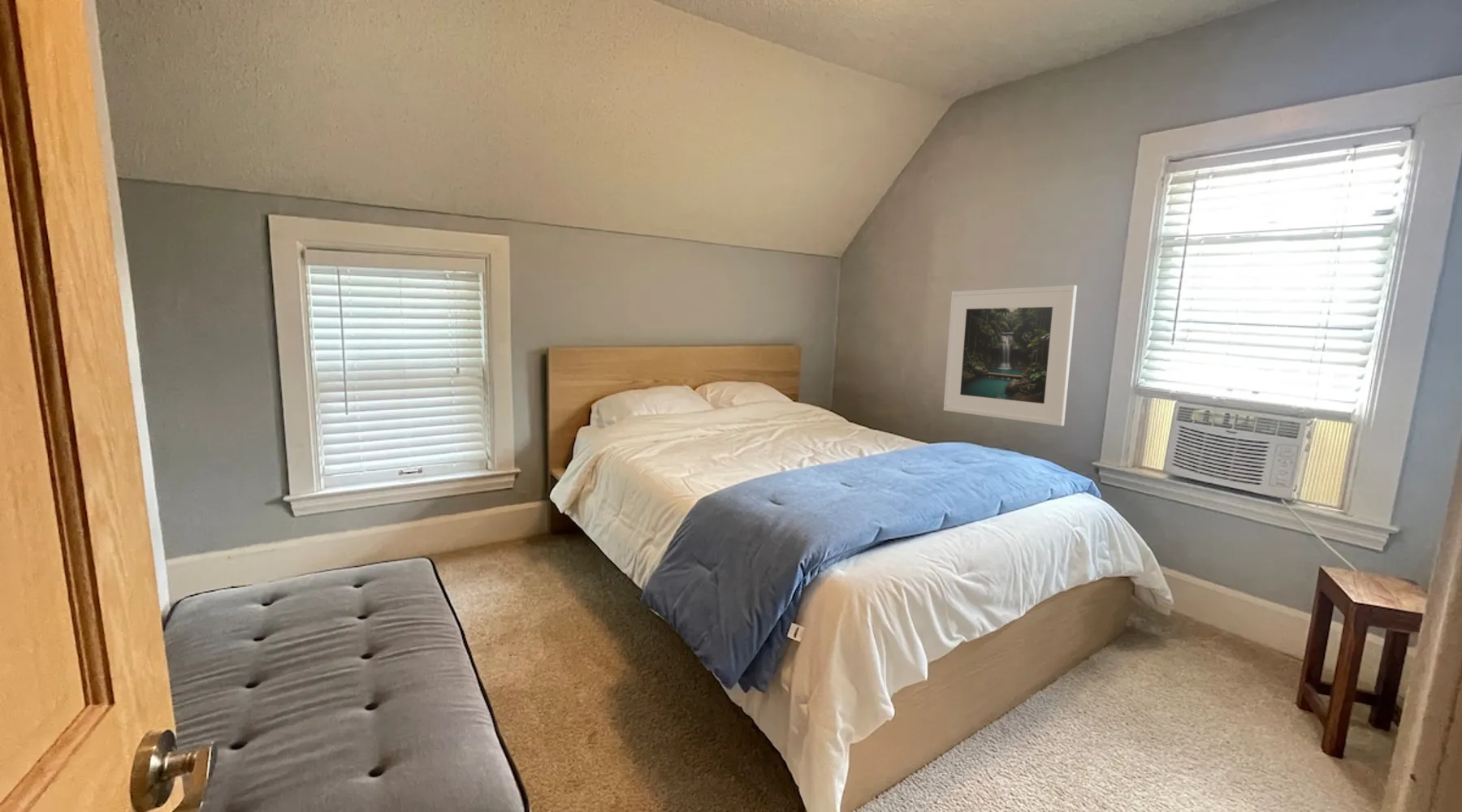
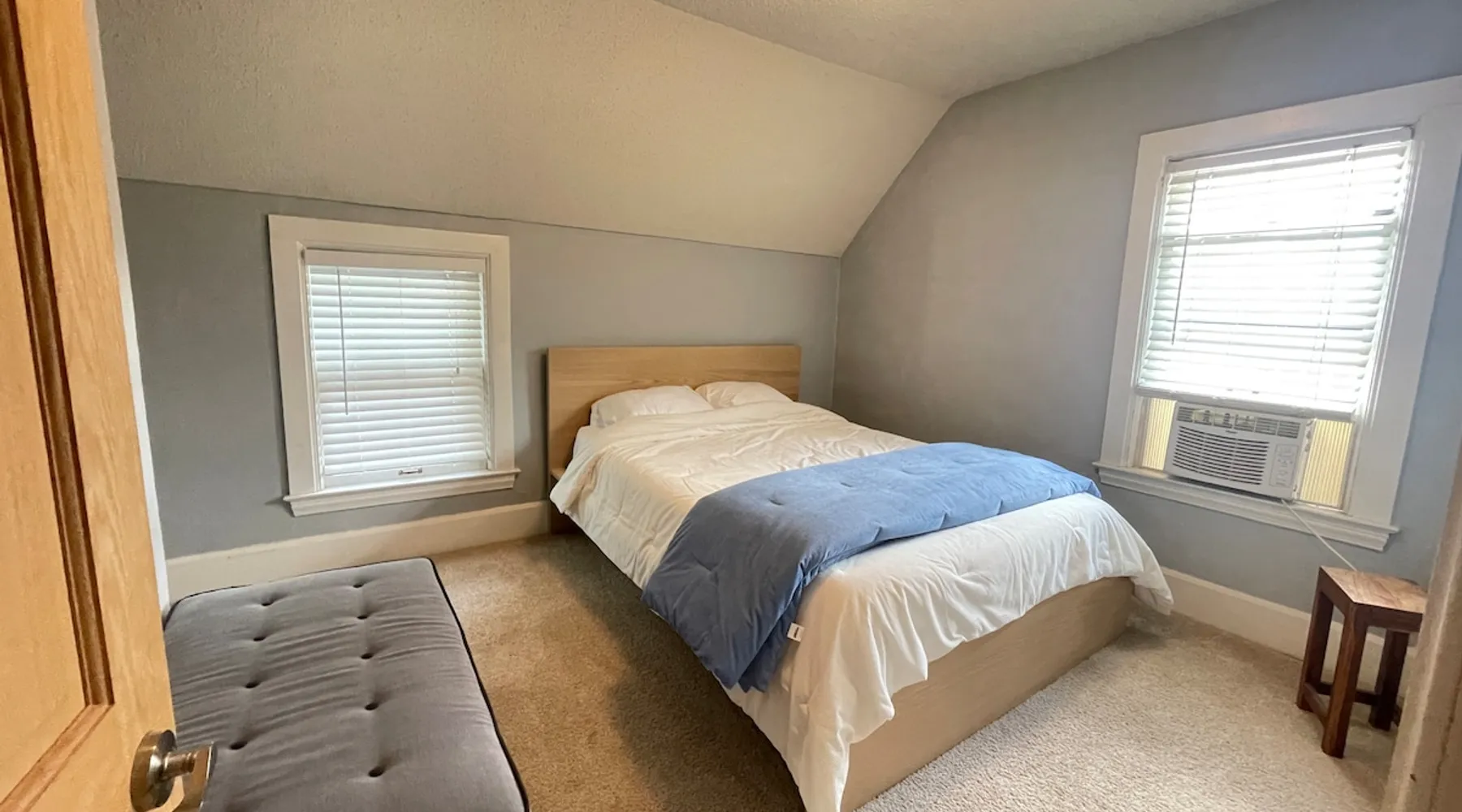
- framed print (1004, 353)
